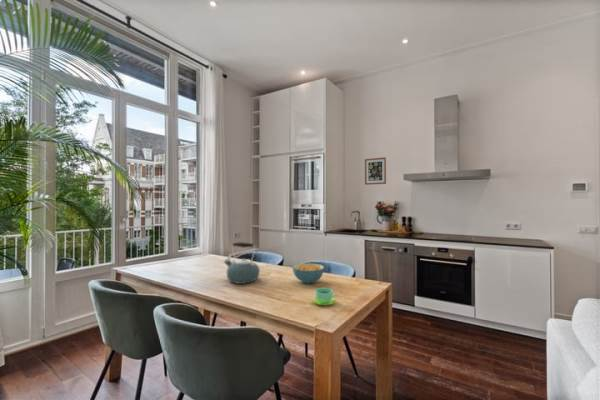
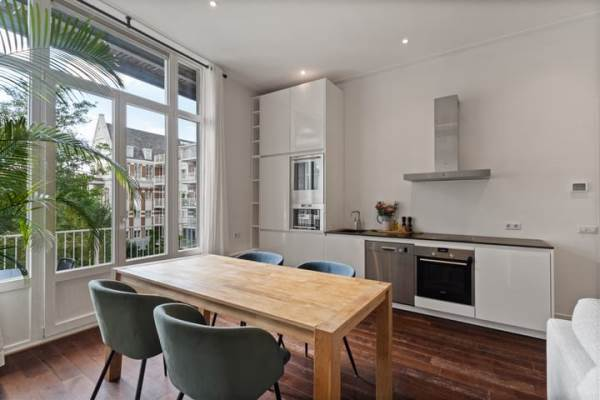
- kettle (240, 261)
- cereal bowl (308, 274)
- wall art (375, 171)
- cup (324, 296)
